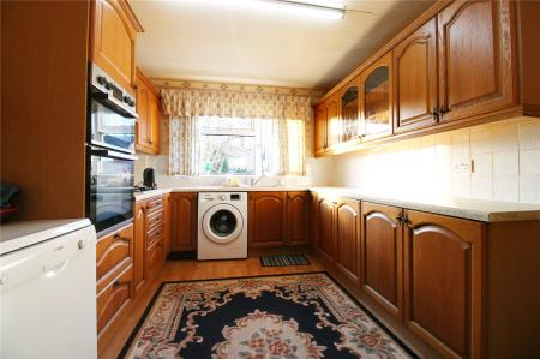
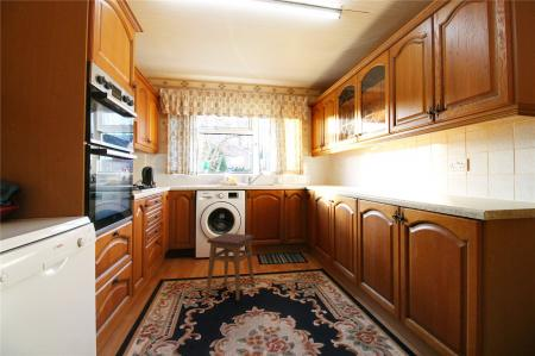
+ stool (231, 261)
